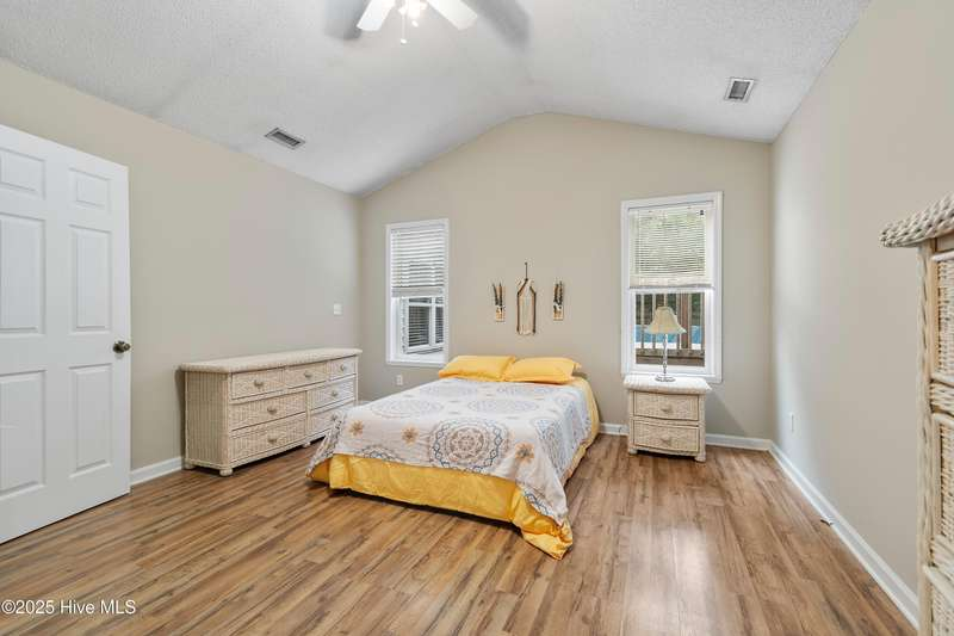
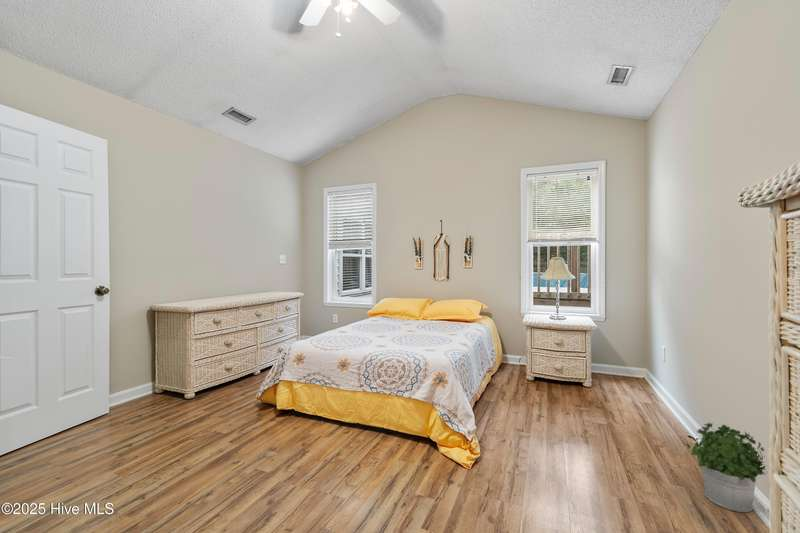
+ potted plant (723, 462)
